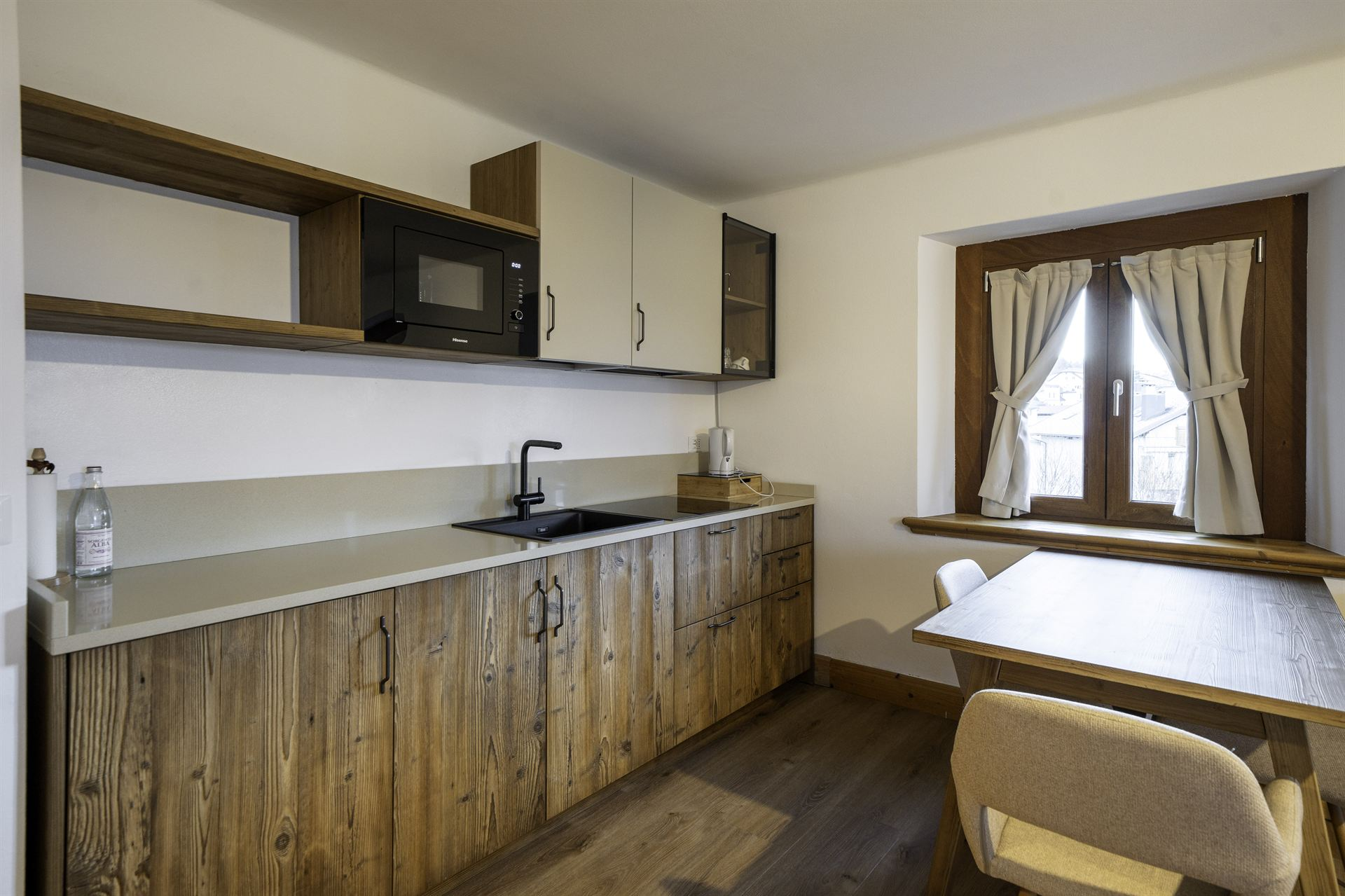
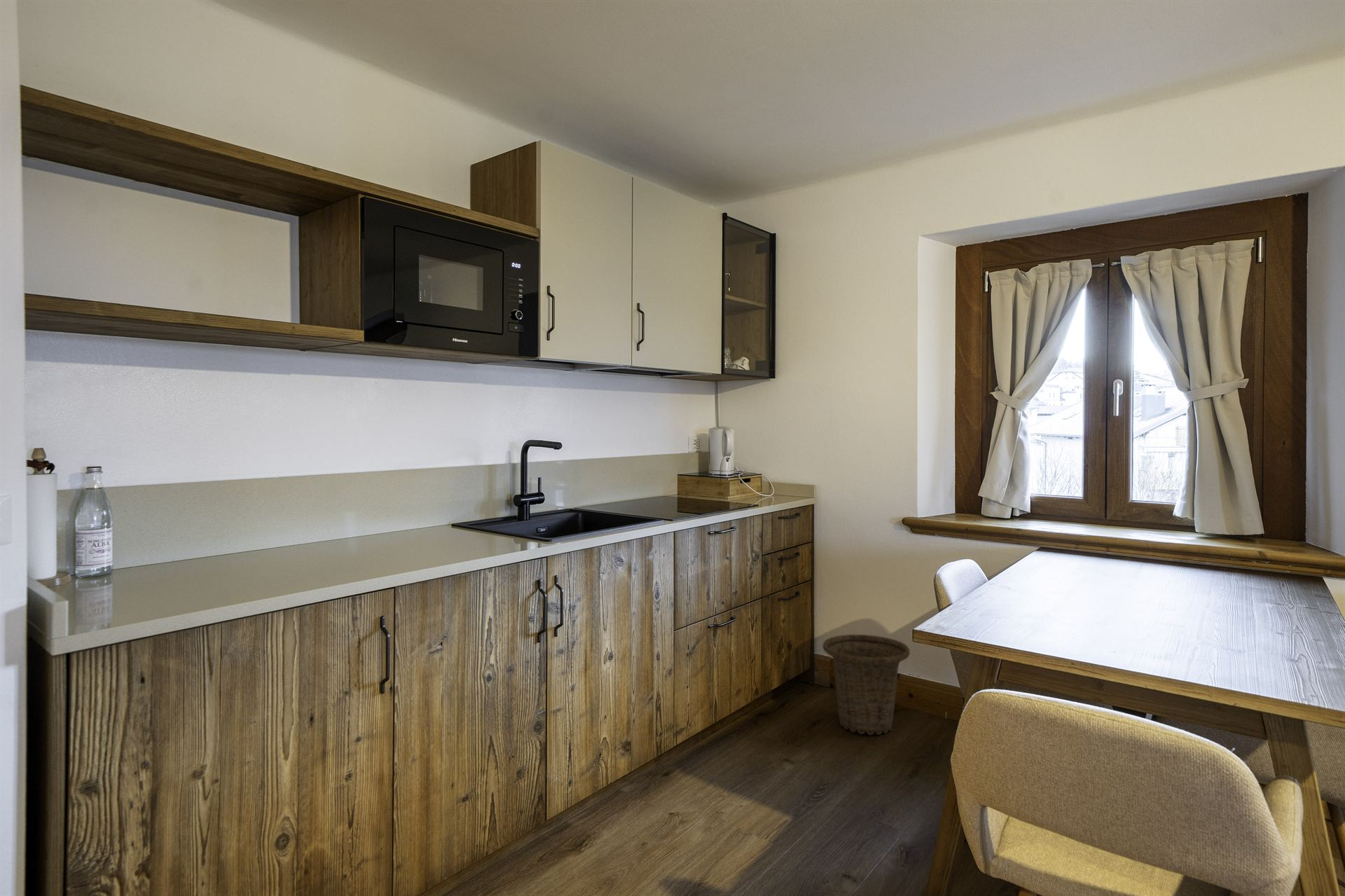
+ basket (865, 685)
